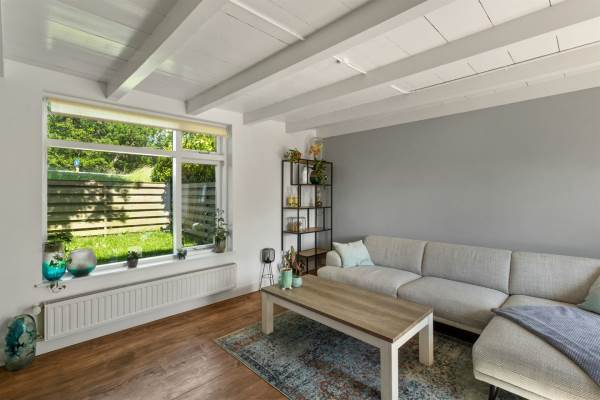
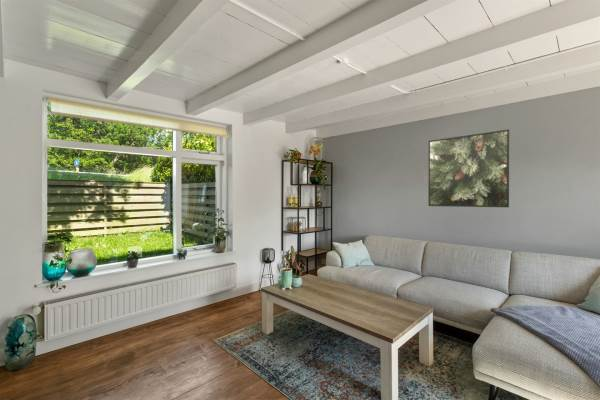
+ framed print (465, 171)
